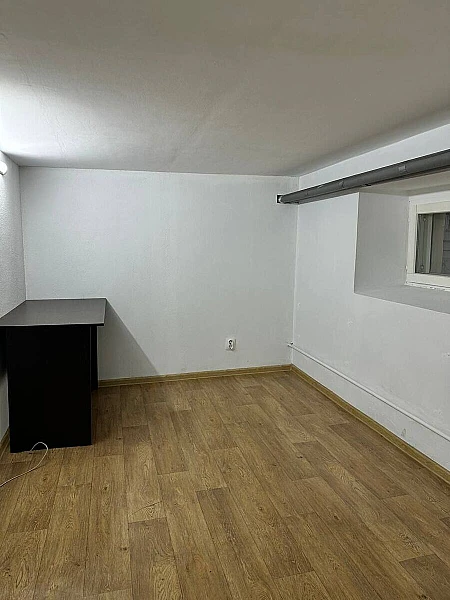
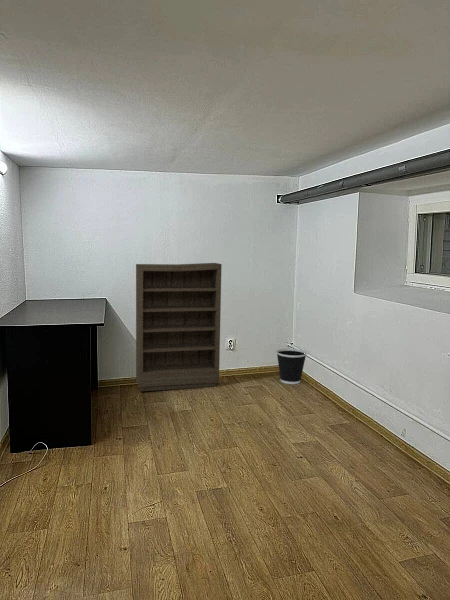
+ bookshelf (177, 325)
+ wastebasket (290, 366)
